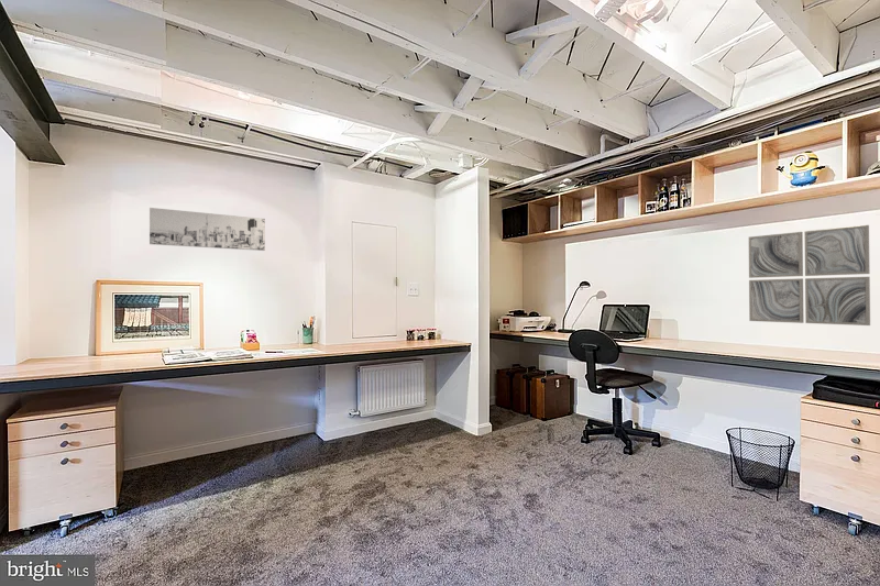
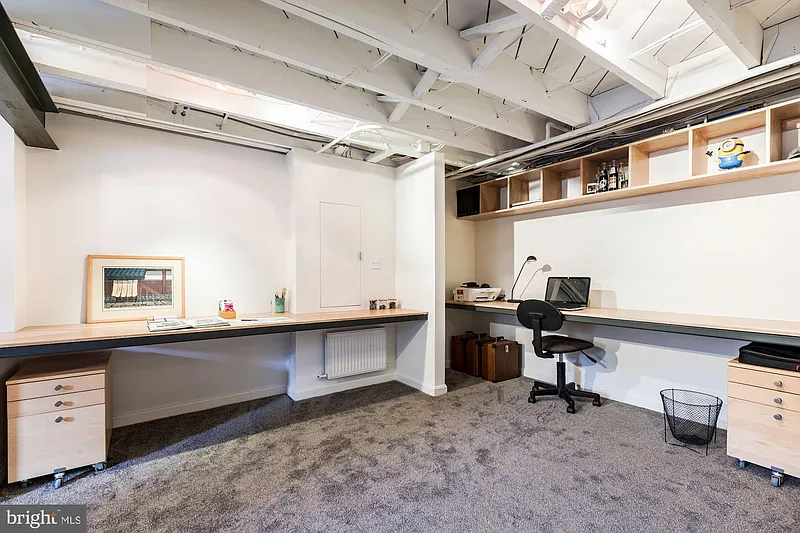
- wall art (805, 278)
- wall art (210, 230)
